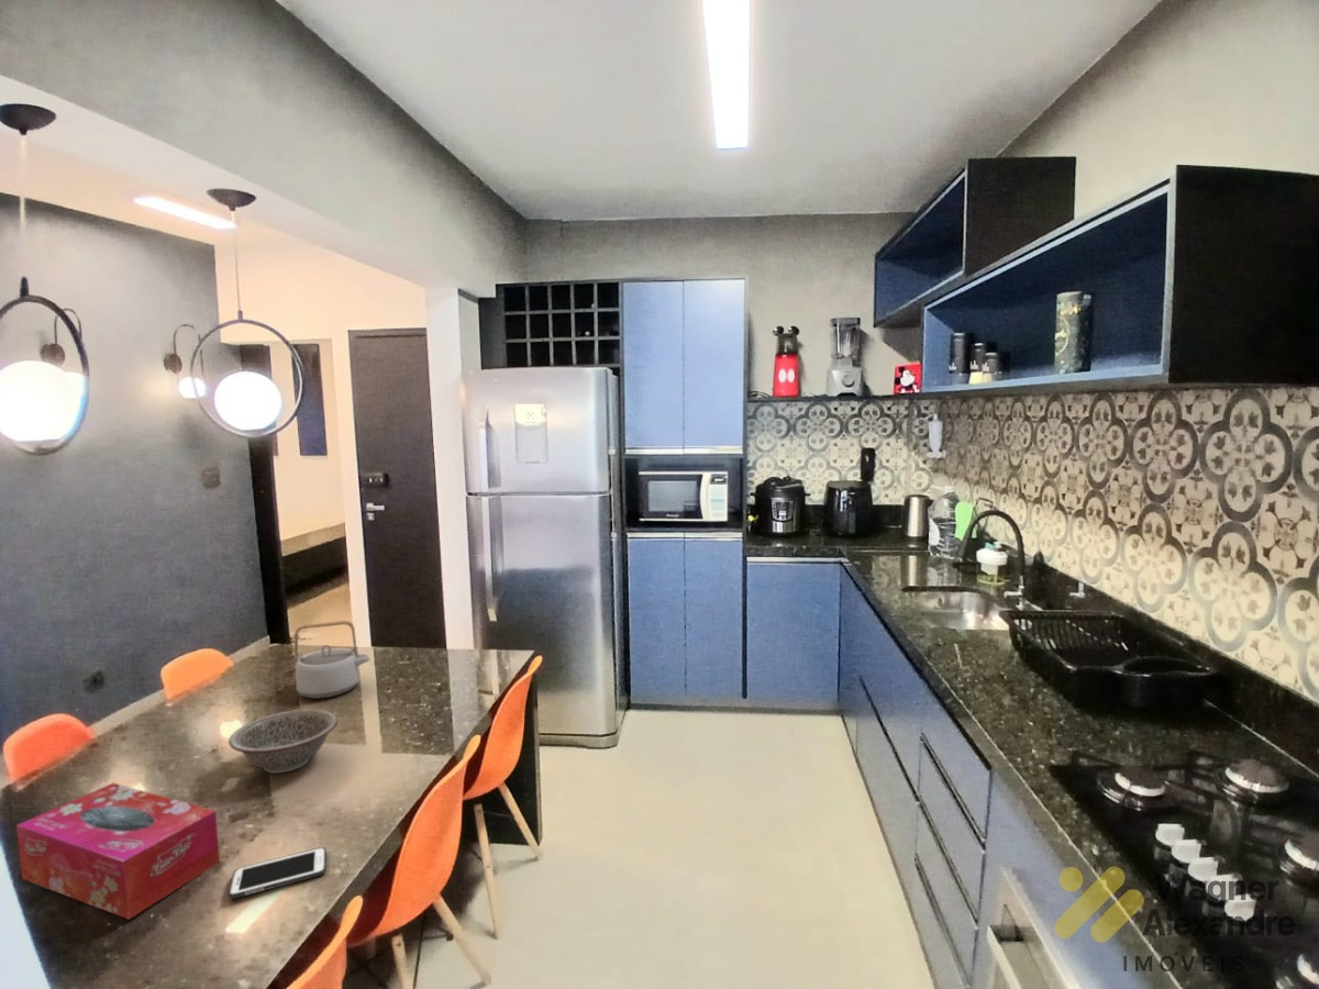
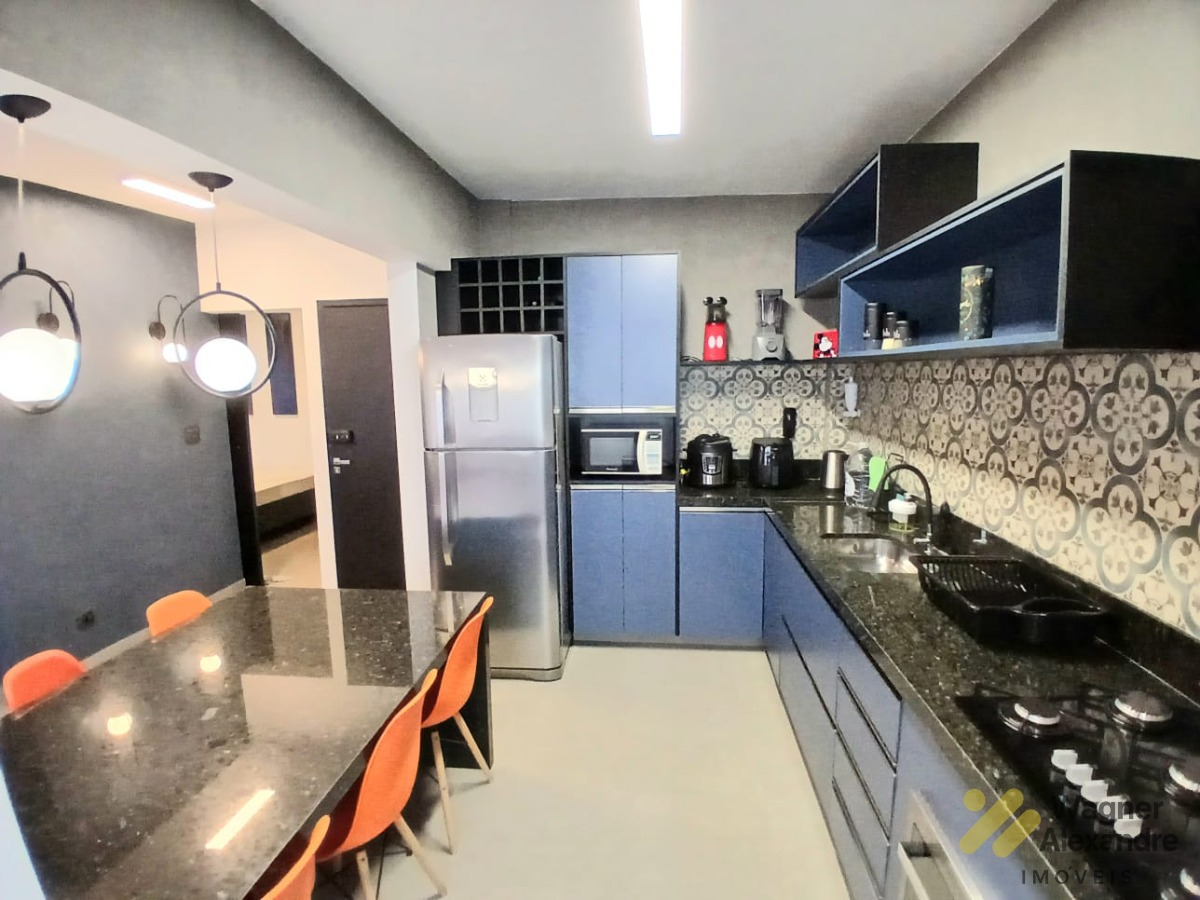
- decorative bowl (286, 745)
- cell phone (279, 871)
- tissue box (120, 844)
- teapot (332, 655)
